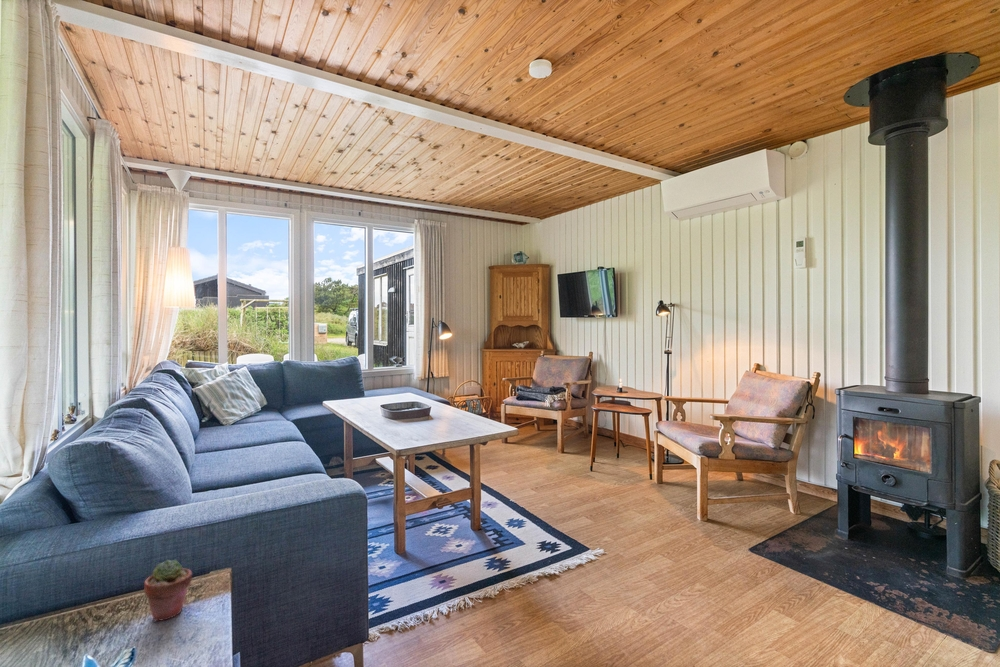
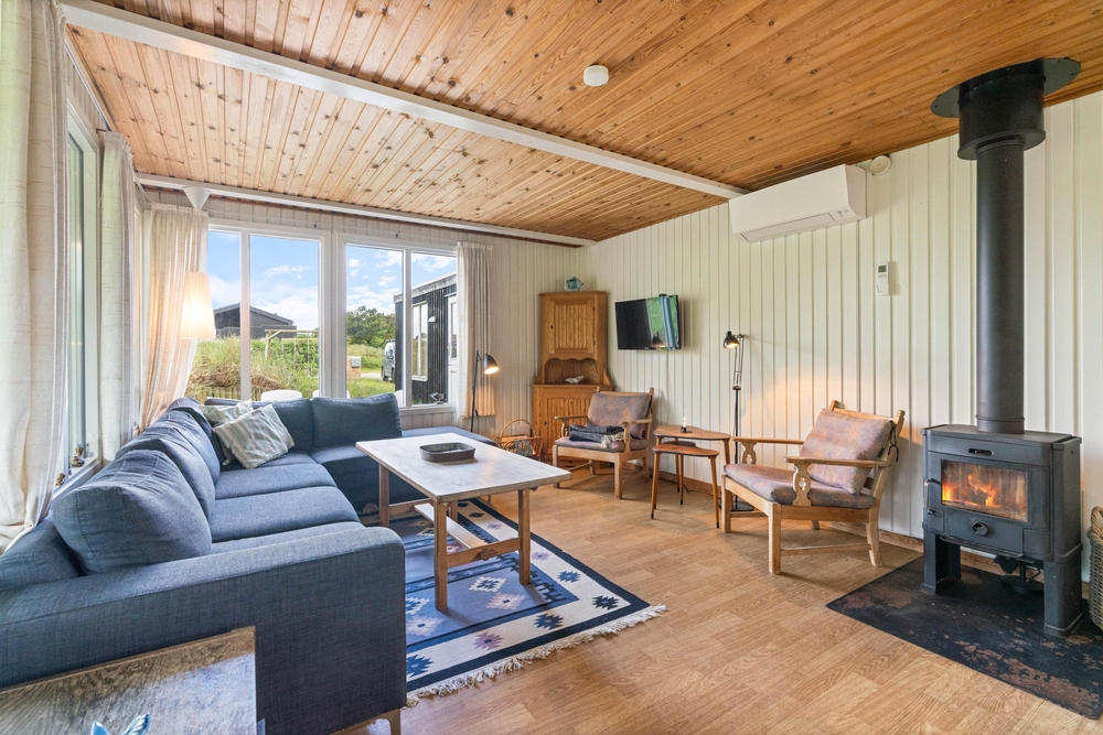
- potted succulent (168, 587)
